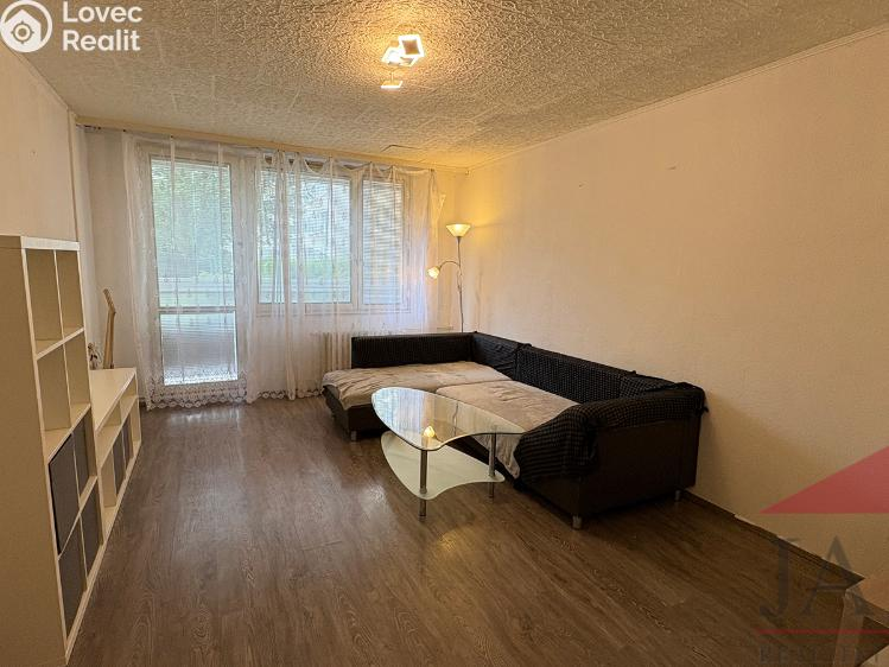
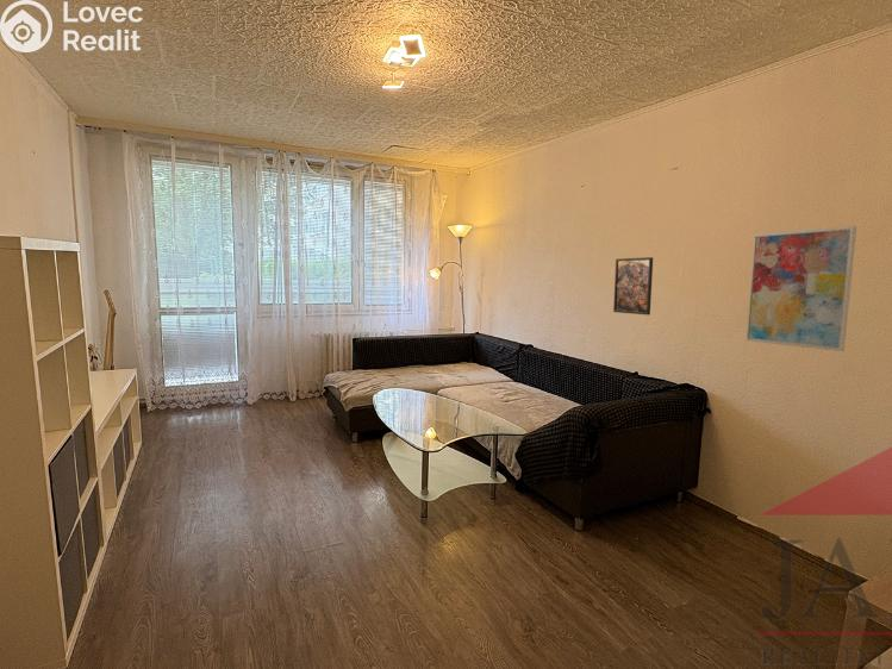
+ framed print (632, 286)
+ wall art (796, 288)
